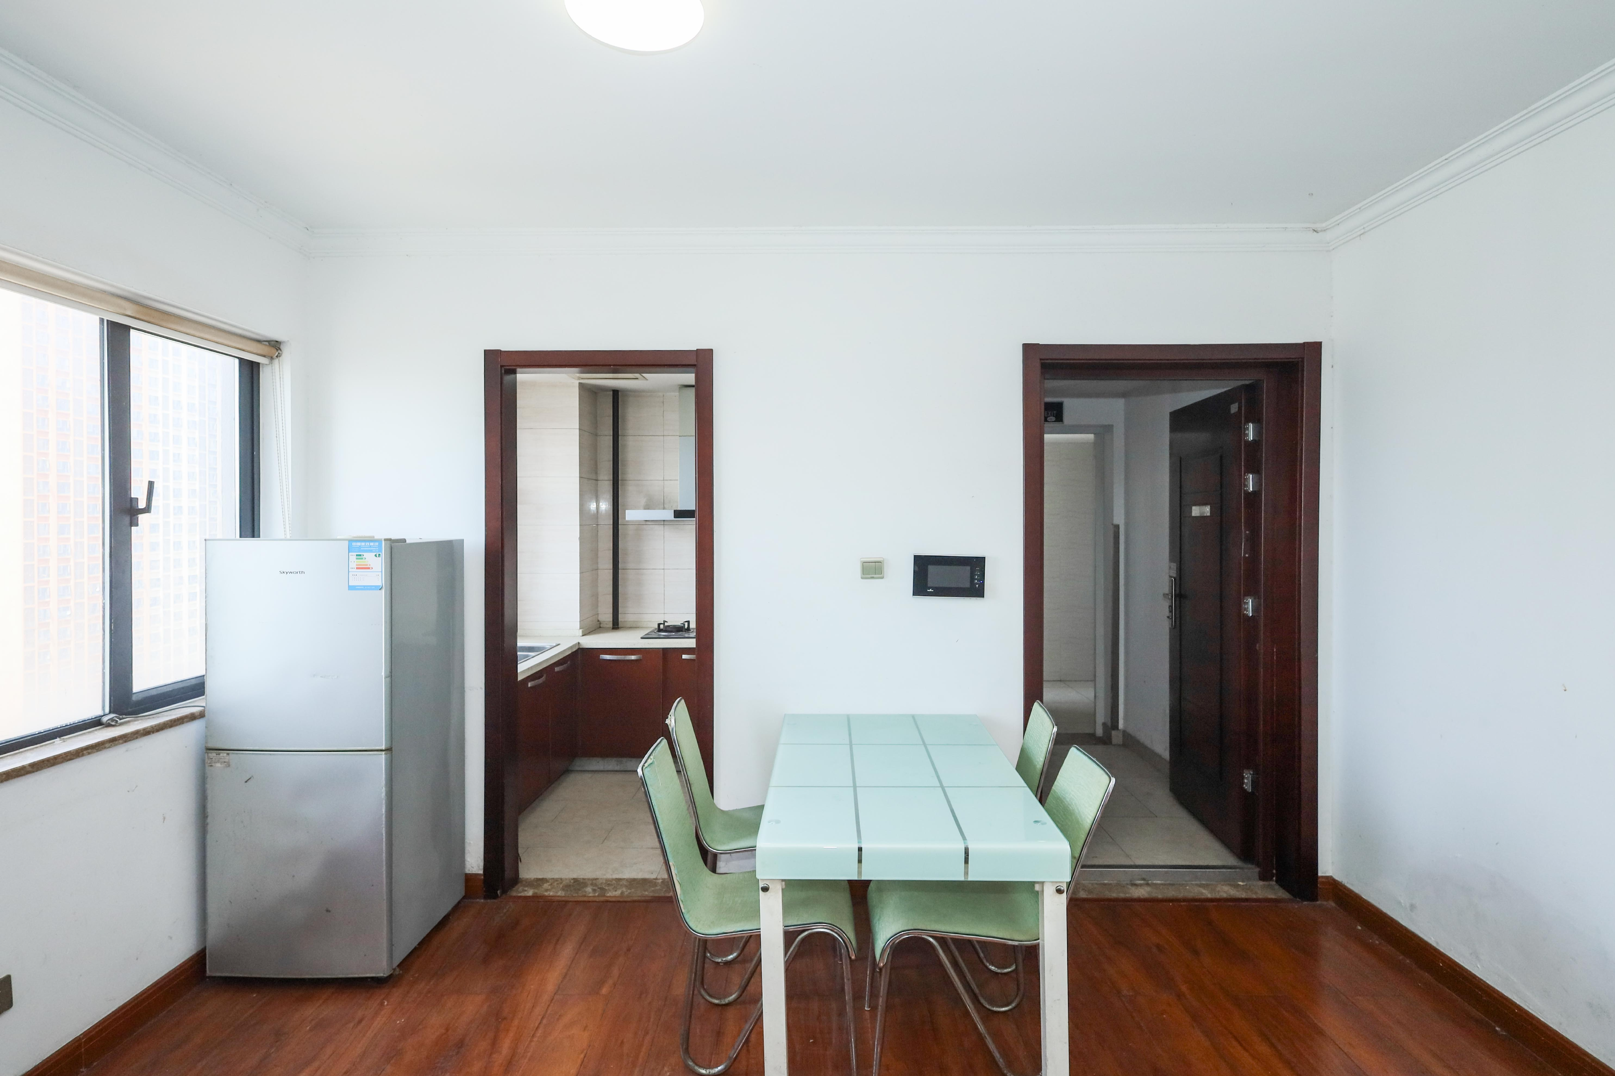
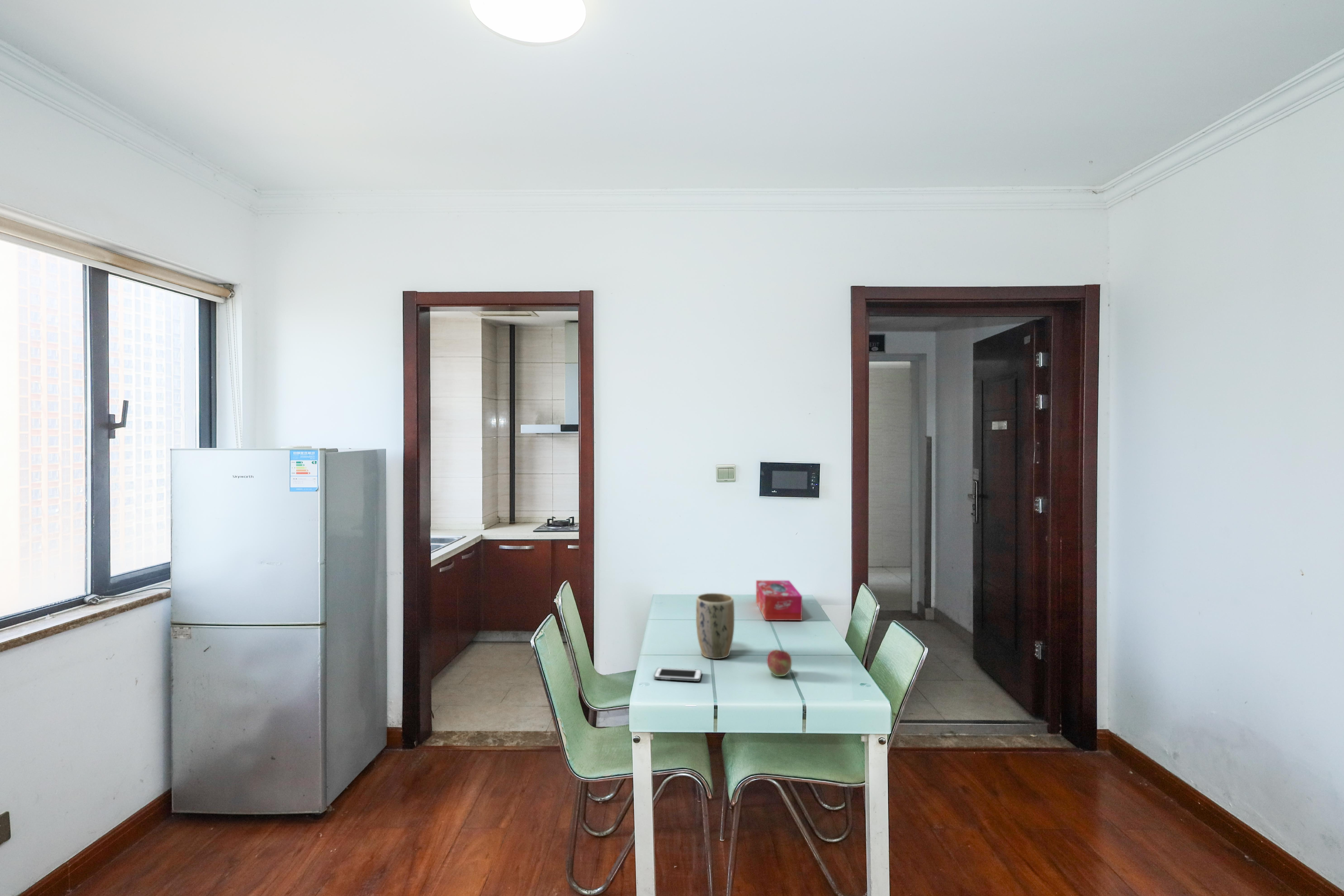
+ cell phone (678, 675)
+ plant pot (715, 626)
+ tissue box (778, 599)
+ fruit (779, 662)
